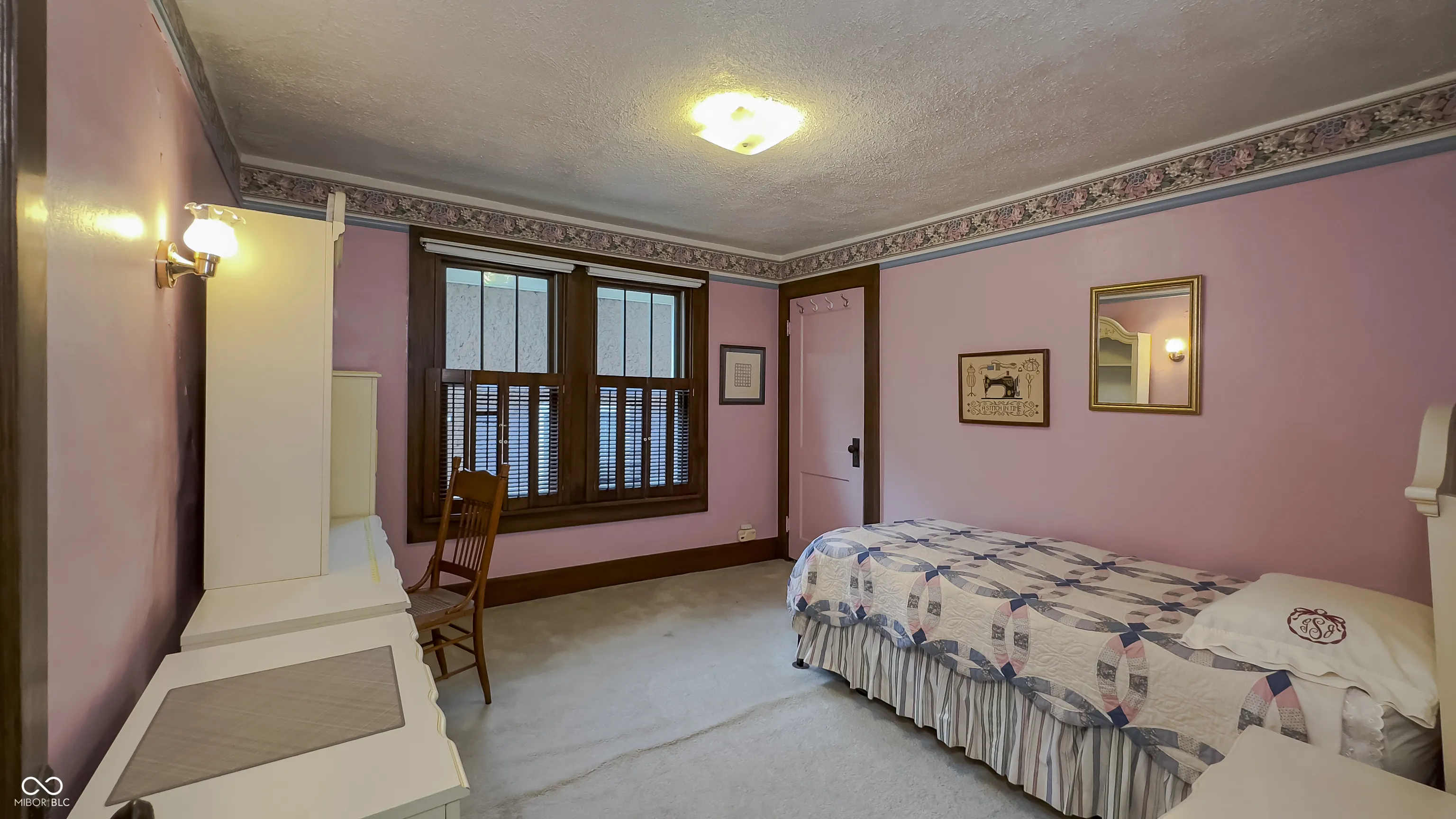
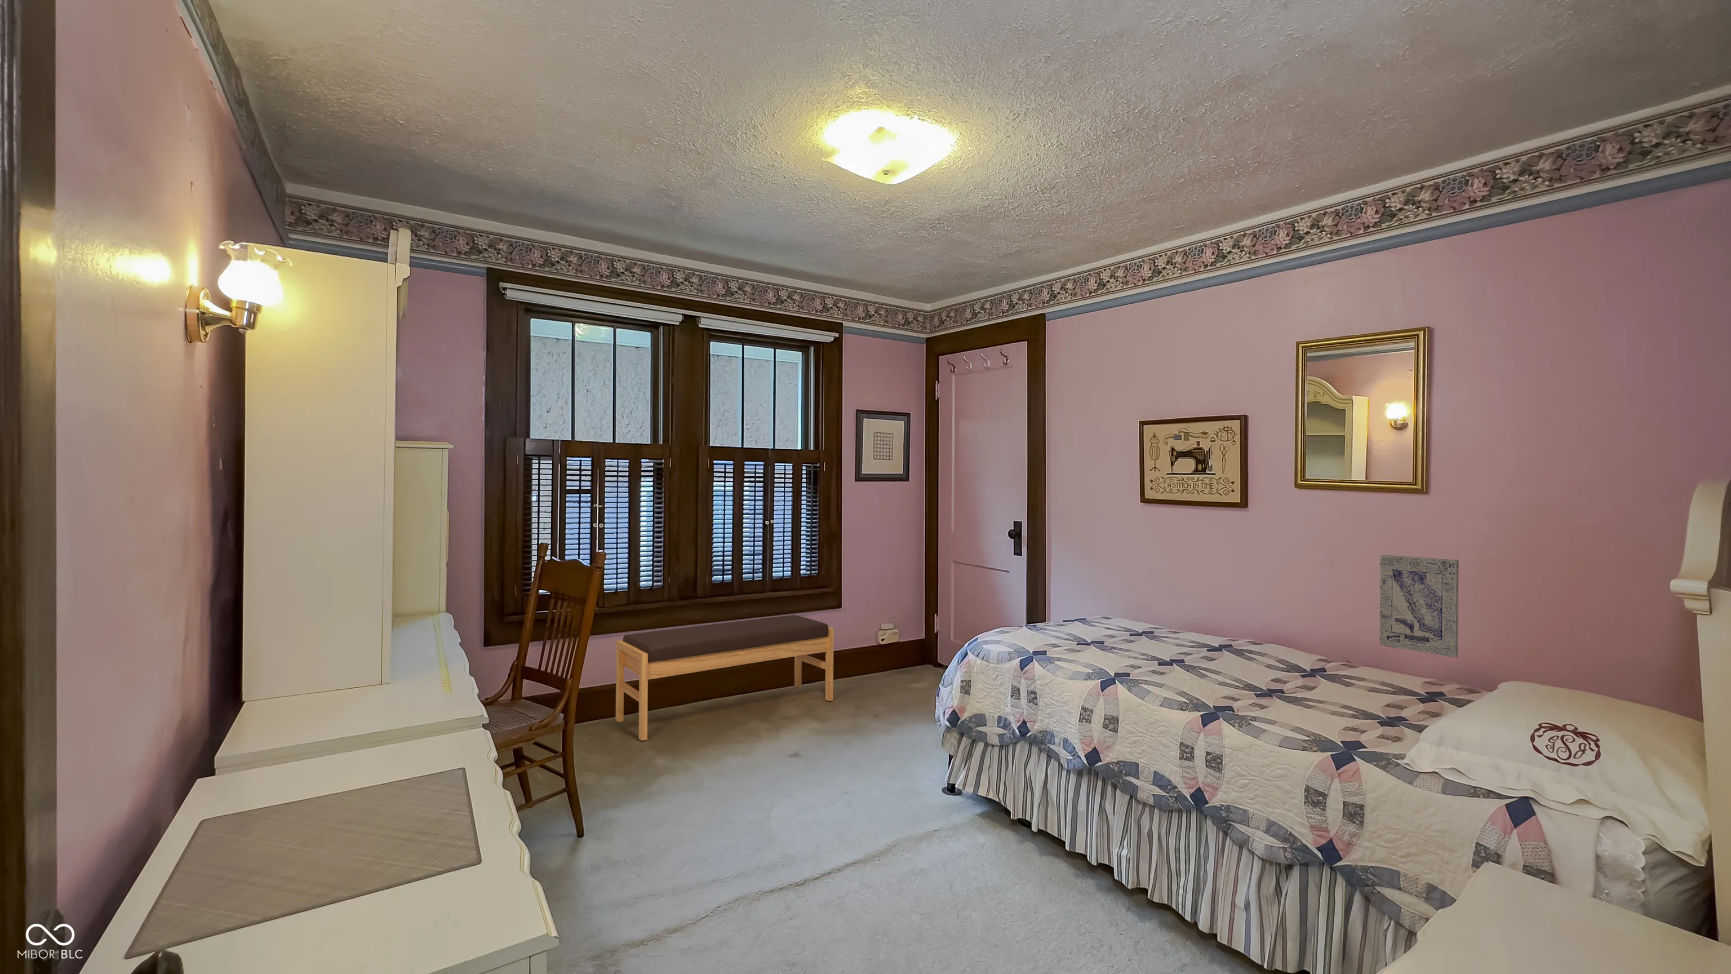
+ wall art (1417, 604)
+ bench (730, 666)
